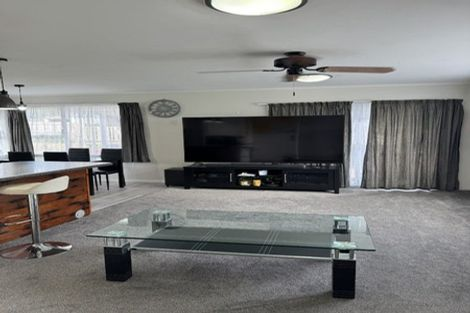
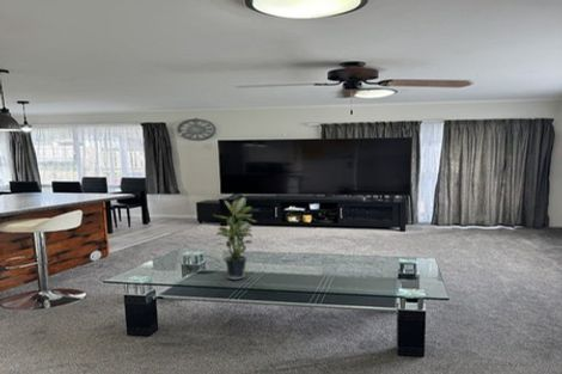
+ potted plant (237, 237)
